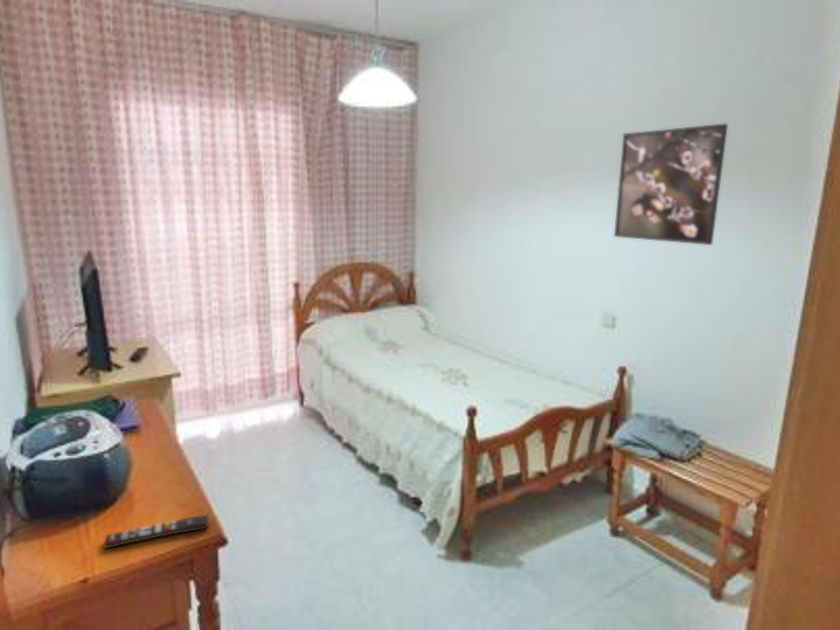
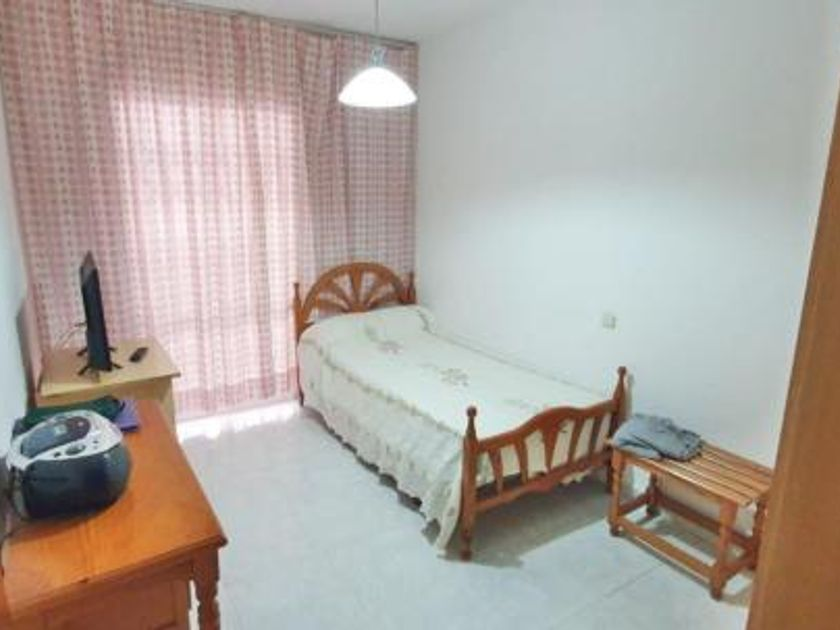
- remote control (158, 530)
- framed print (665, 185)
